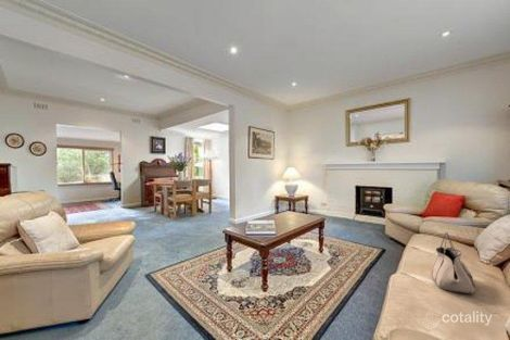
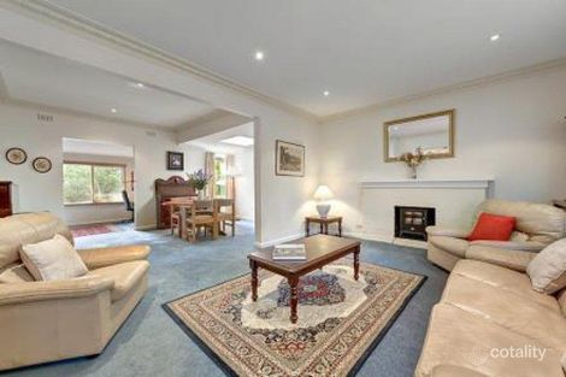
- handbag (454, 257)
